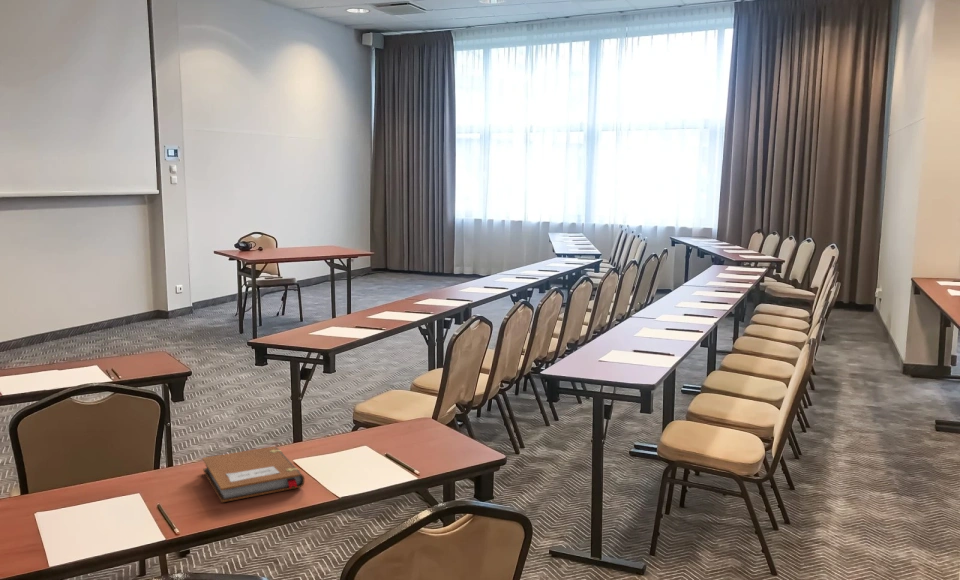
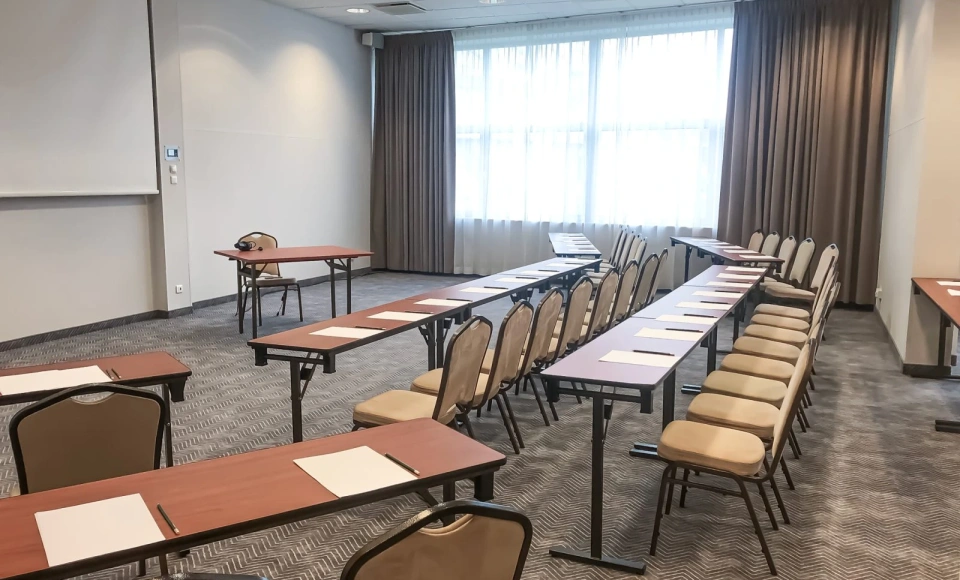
- notebook (253, 472)
